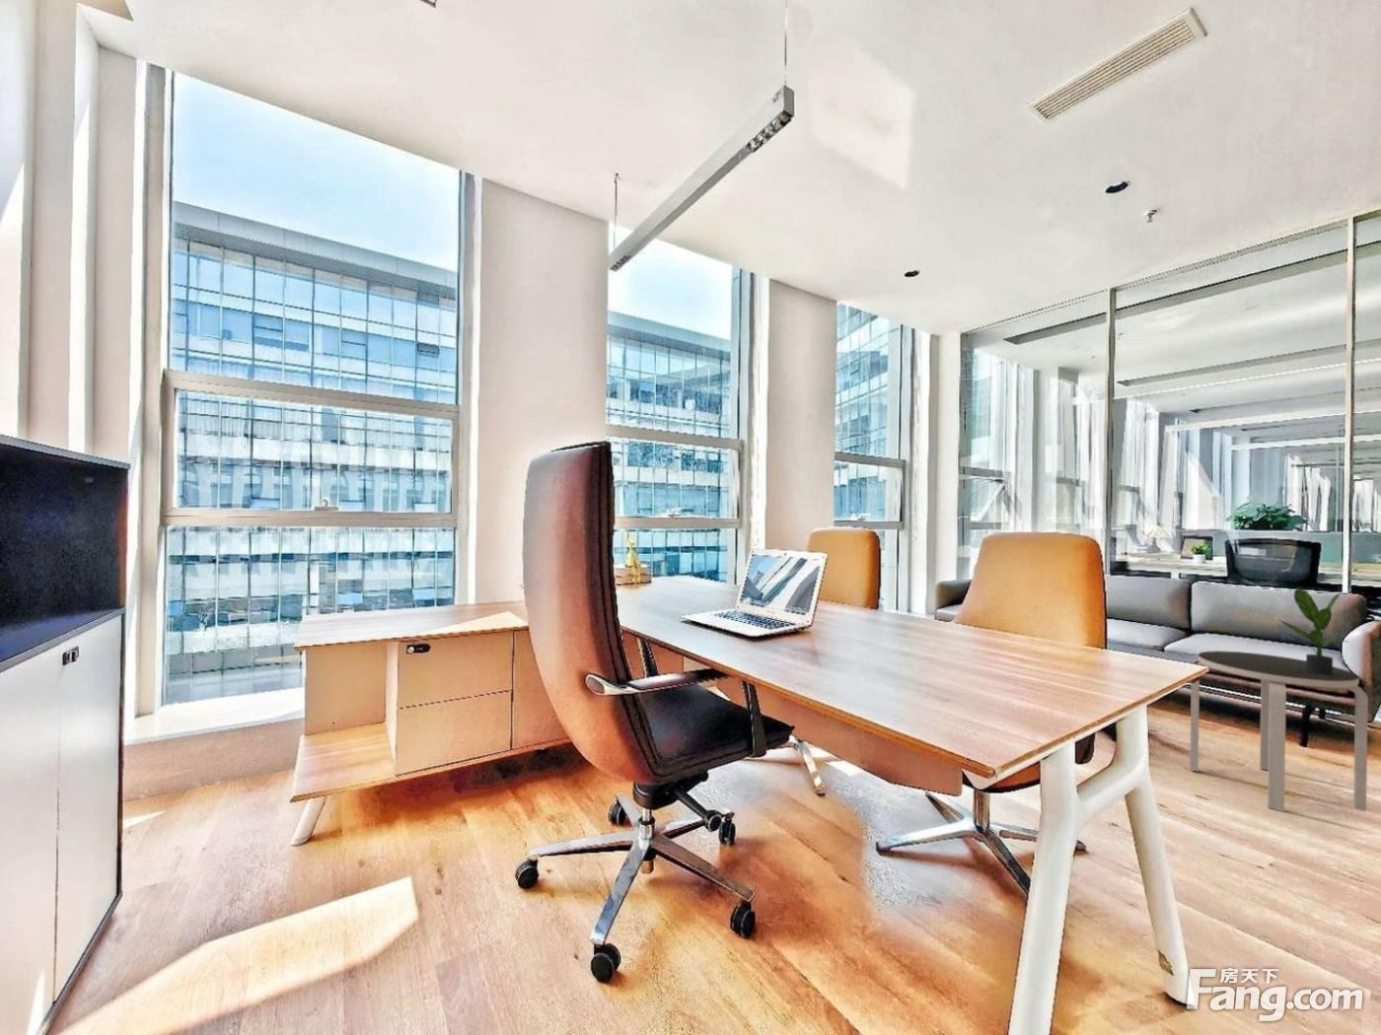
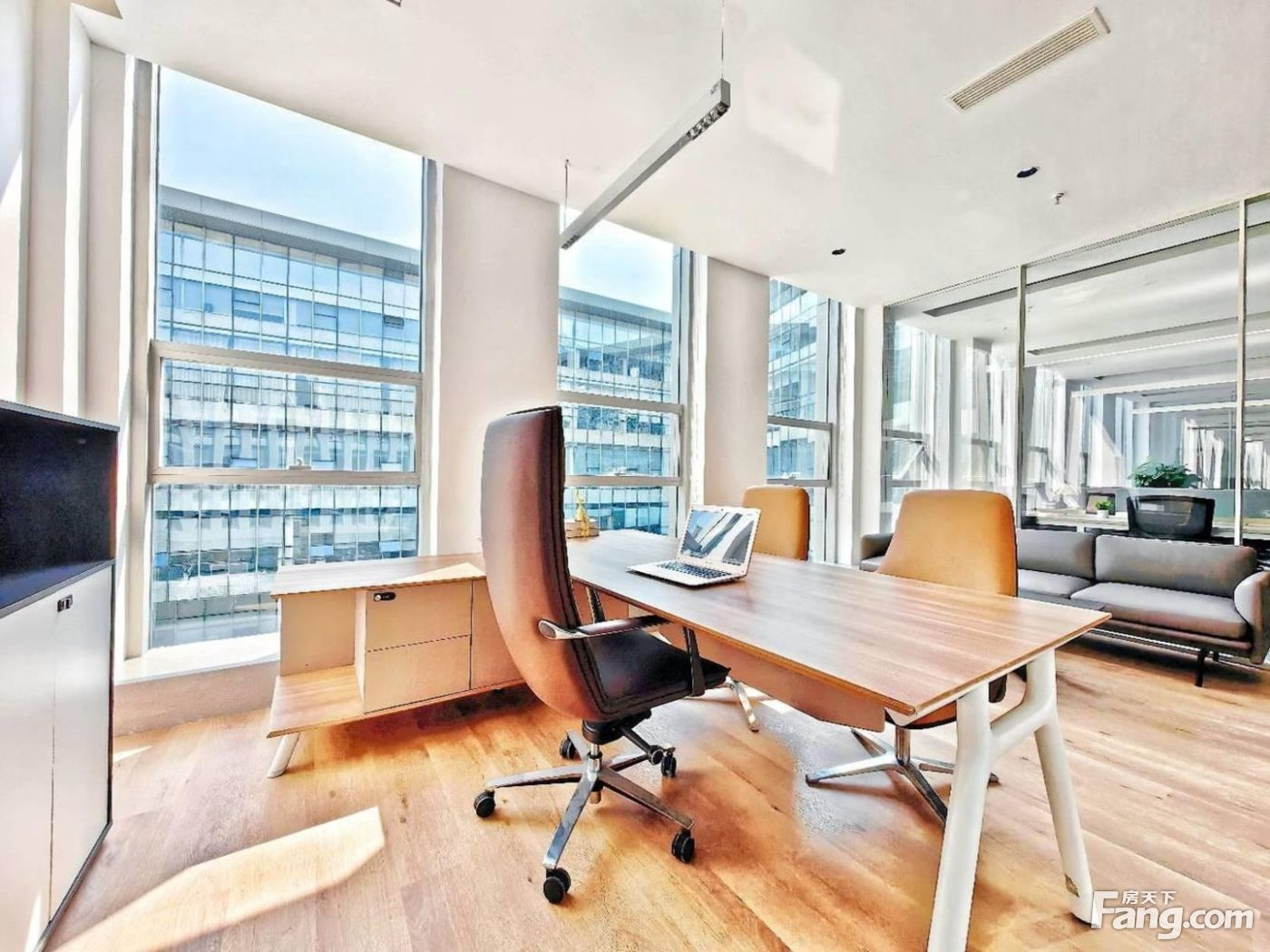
- side table (1271, 725)
- potted plant (1311, 631)
